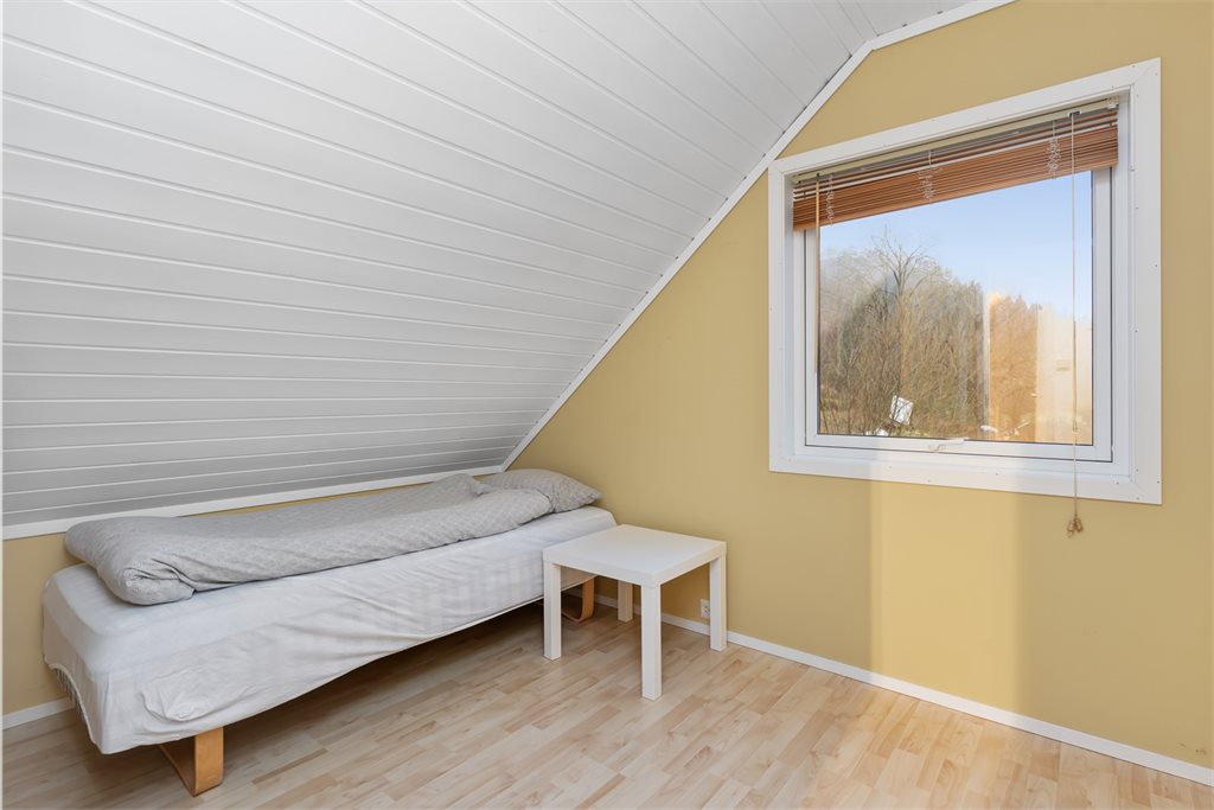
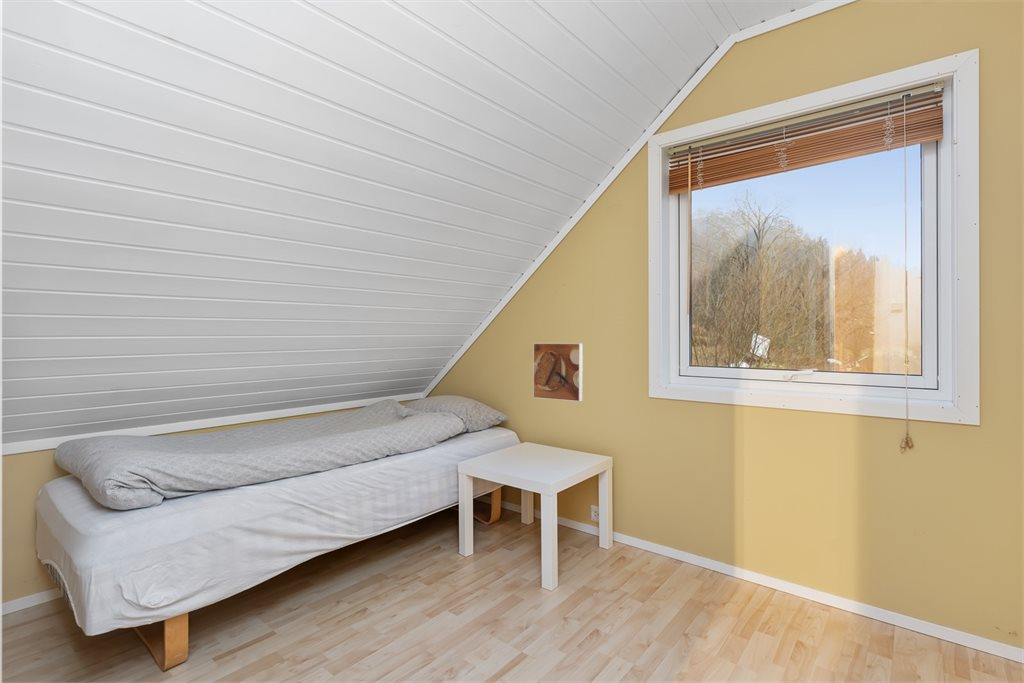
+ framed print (557, 371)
